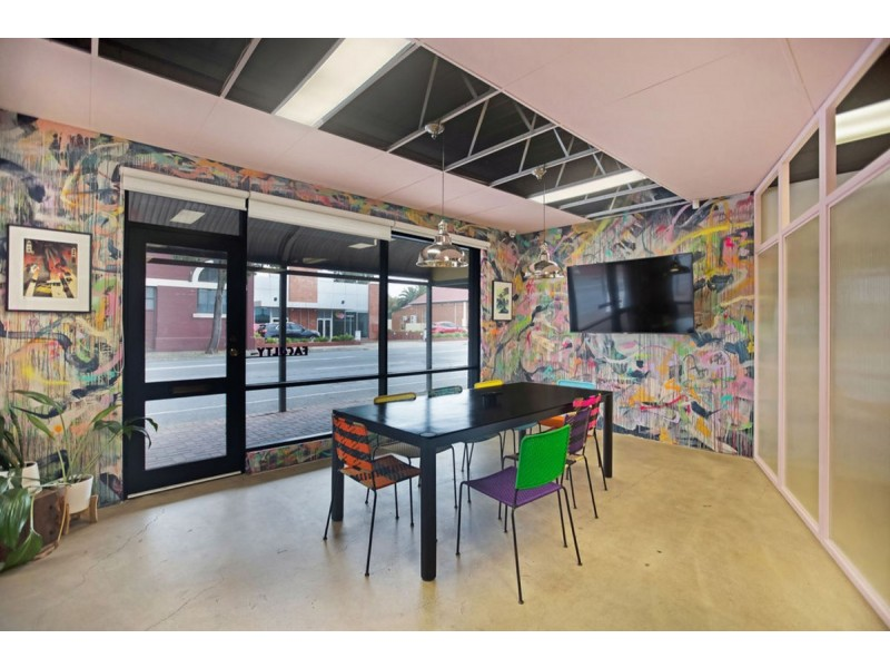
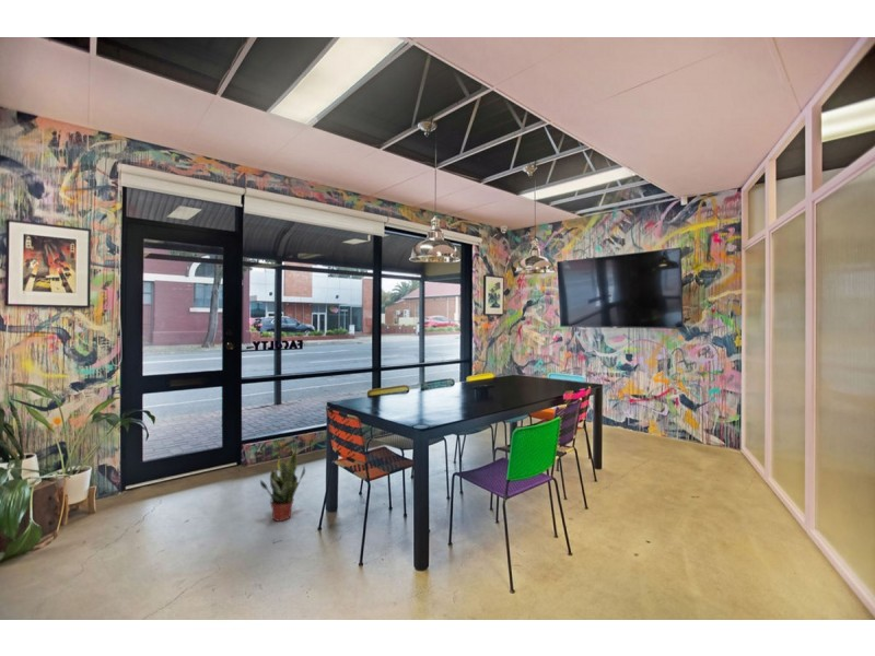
+ potted plant (279, 483)
